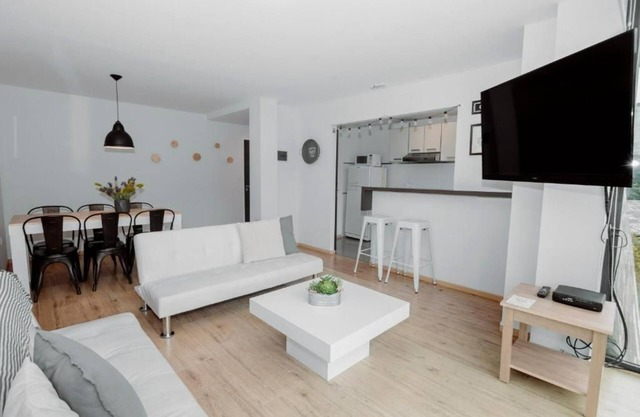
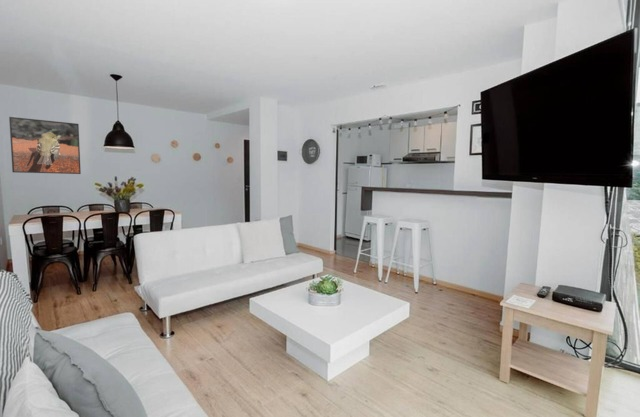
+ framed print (46, 147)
